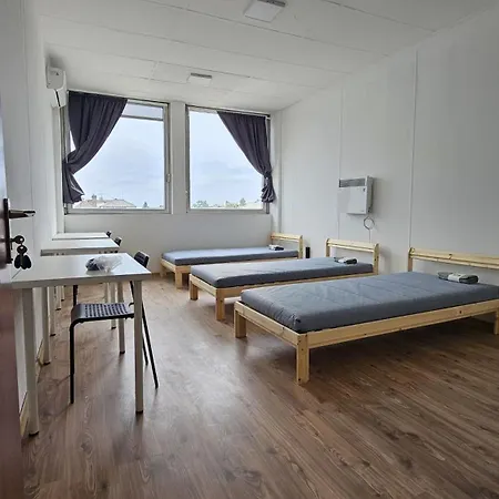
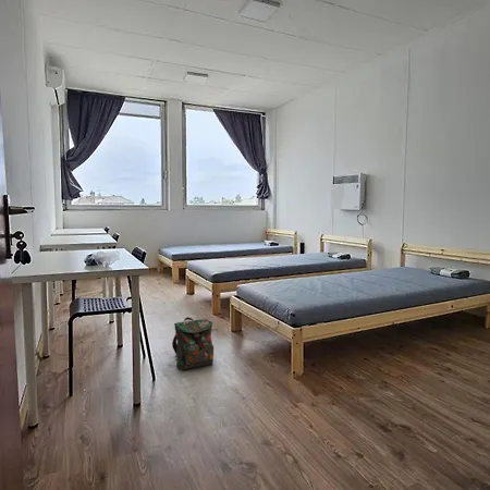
+ backpack (192, 339)
